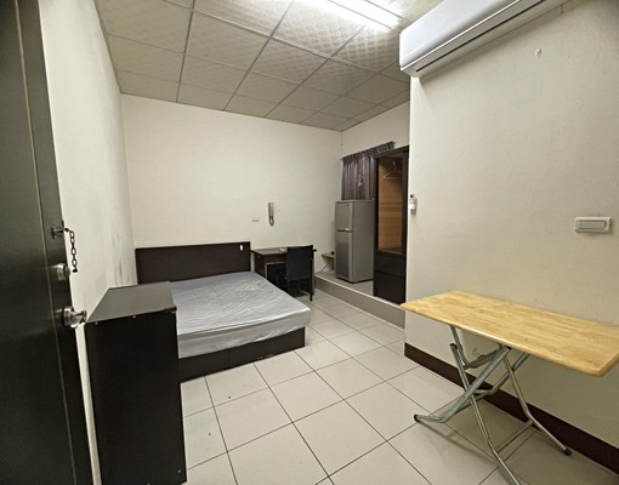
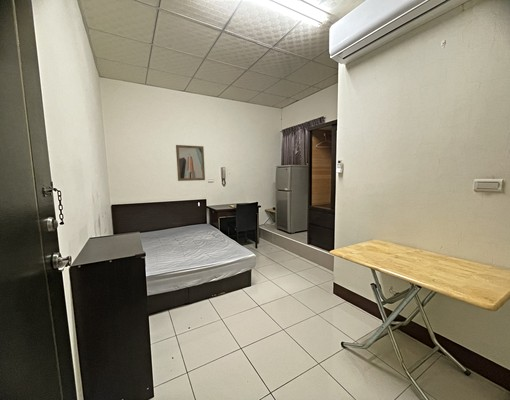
+ wall art (190, 163)
